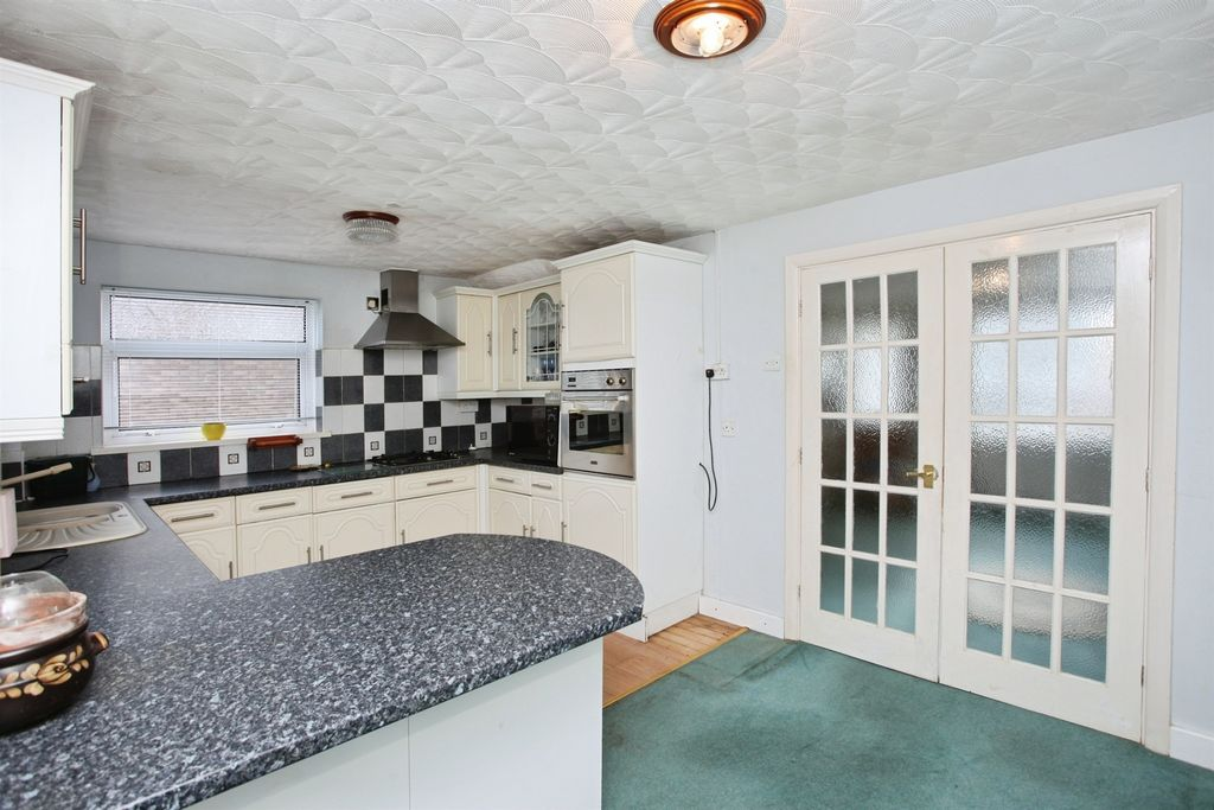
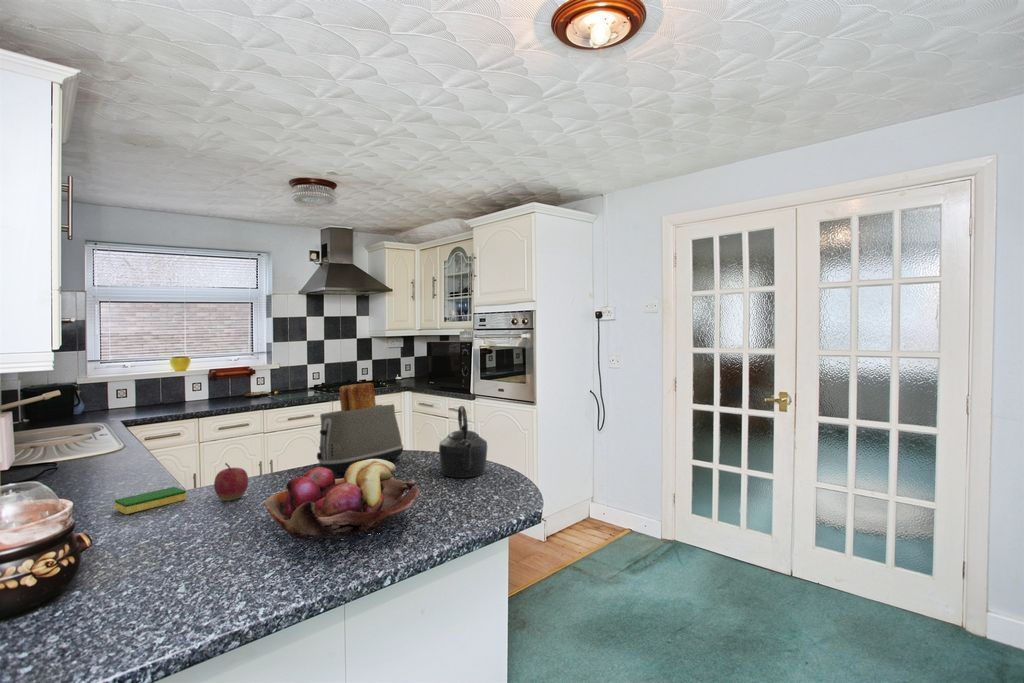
+ fruit basket (347, 494)
+ dish sponge (151, 499)
+ apple (231, 479)
+ toaster (362, 424)
+ kettle (464, 441)
